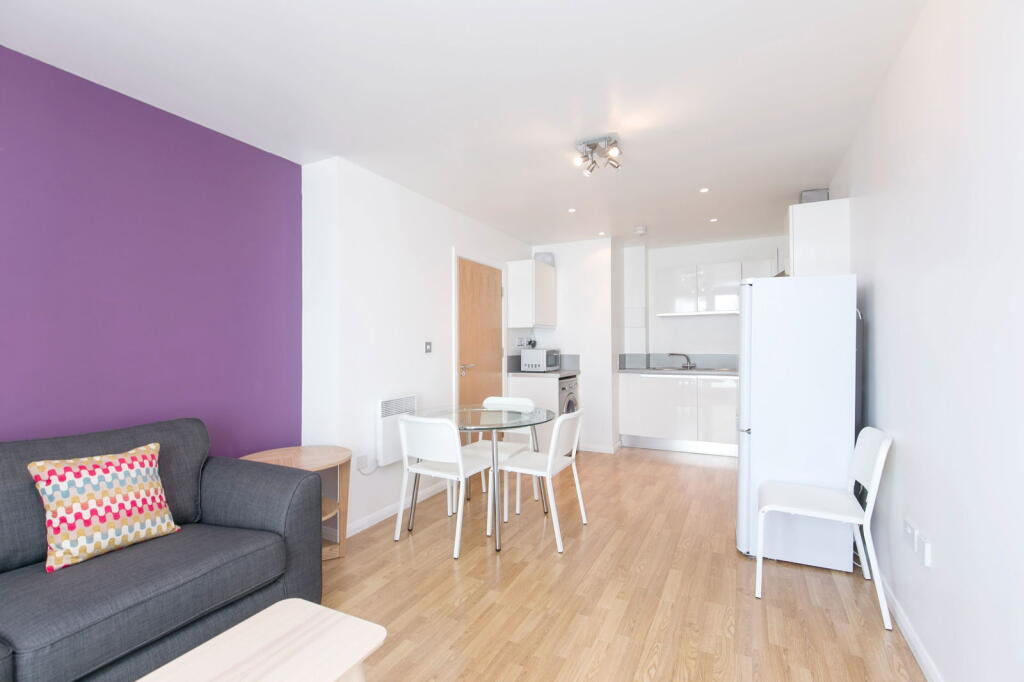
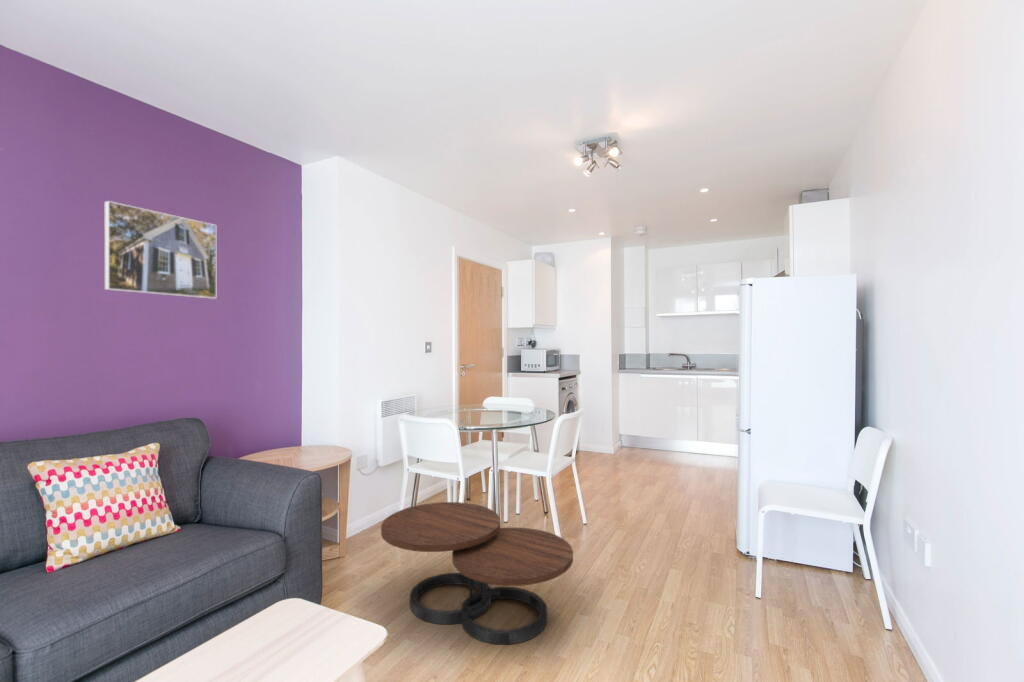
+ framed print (165, 254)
+ coffee table (474, 568)
